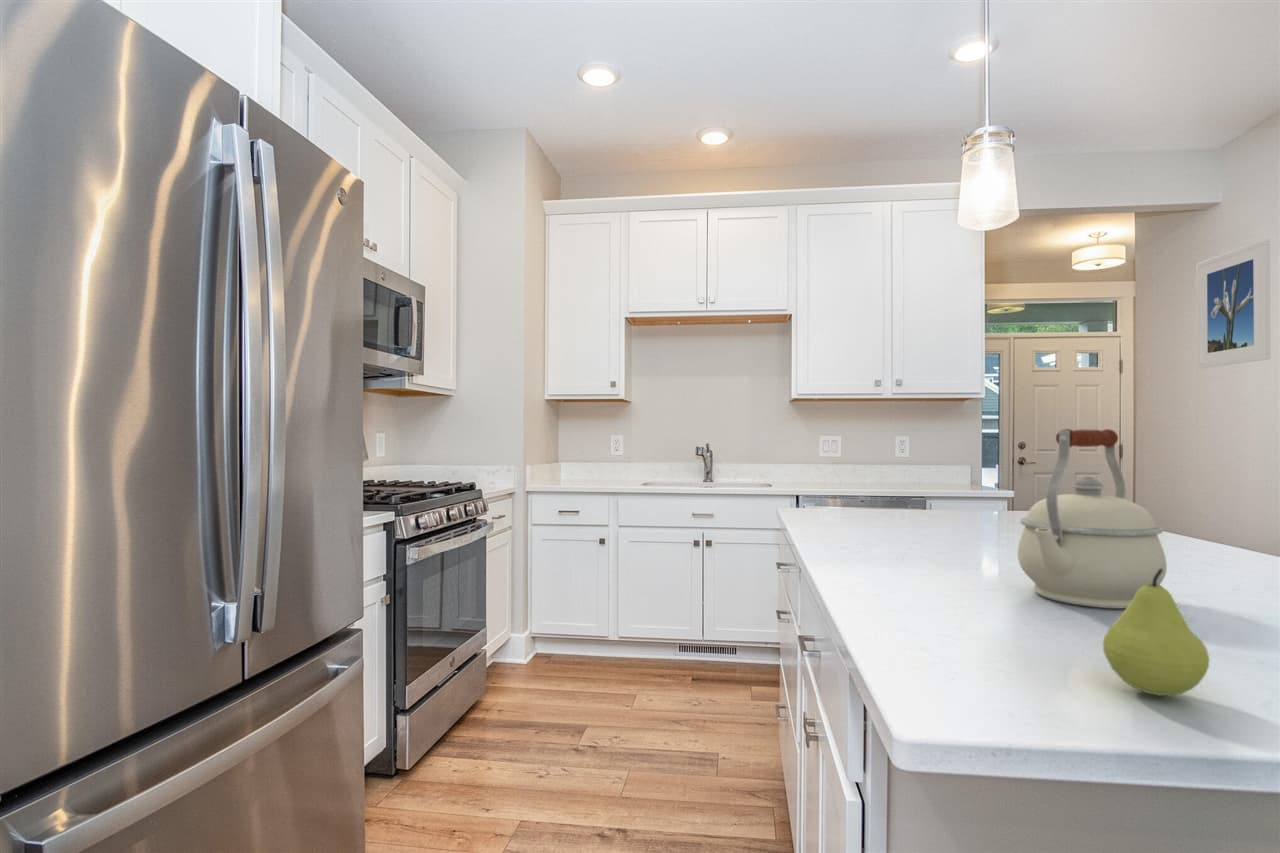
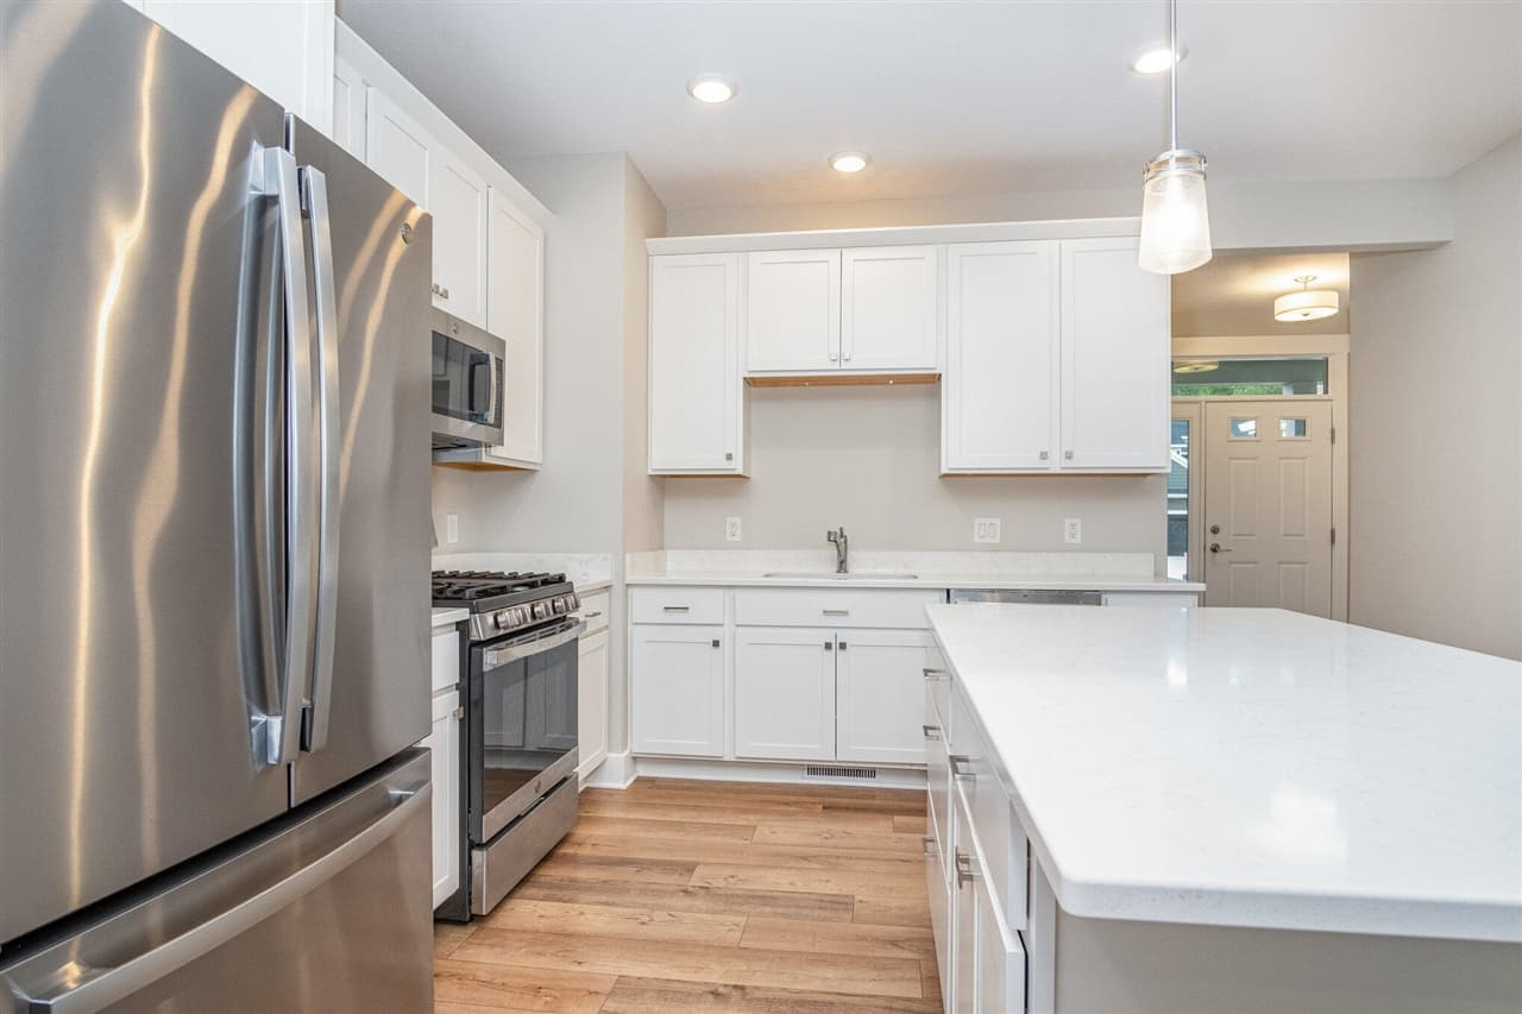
- fruit (1154, 630)
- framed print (1230, 308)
- kettle (1083, 513)
